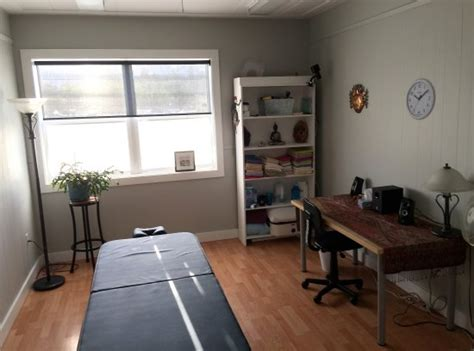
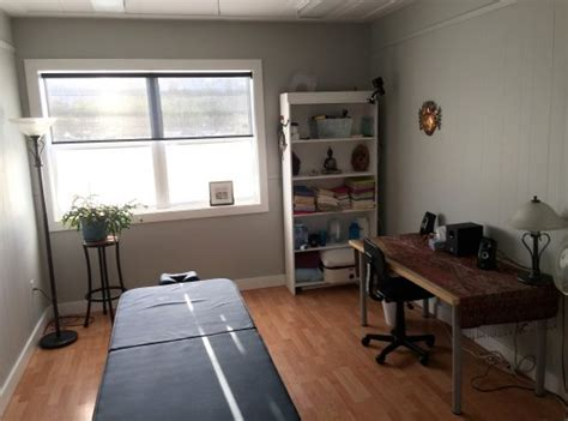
- wall clock (419, 99)
